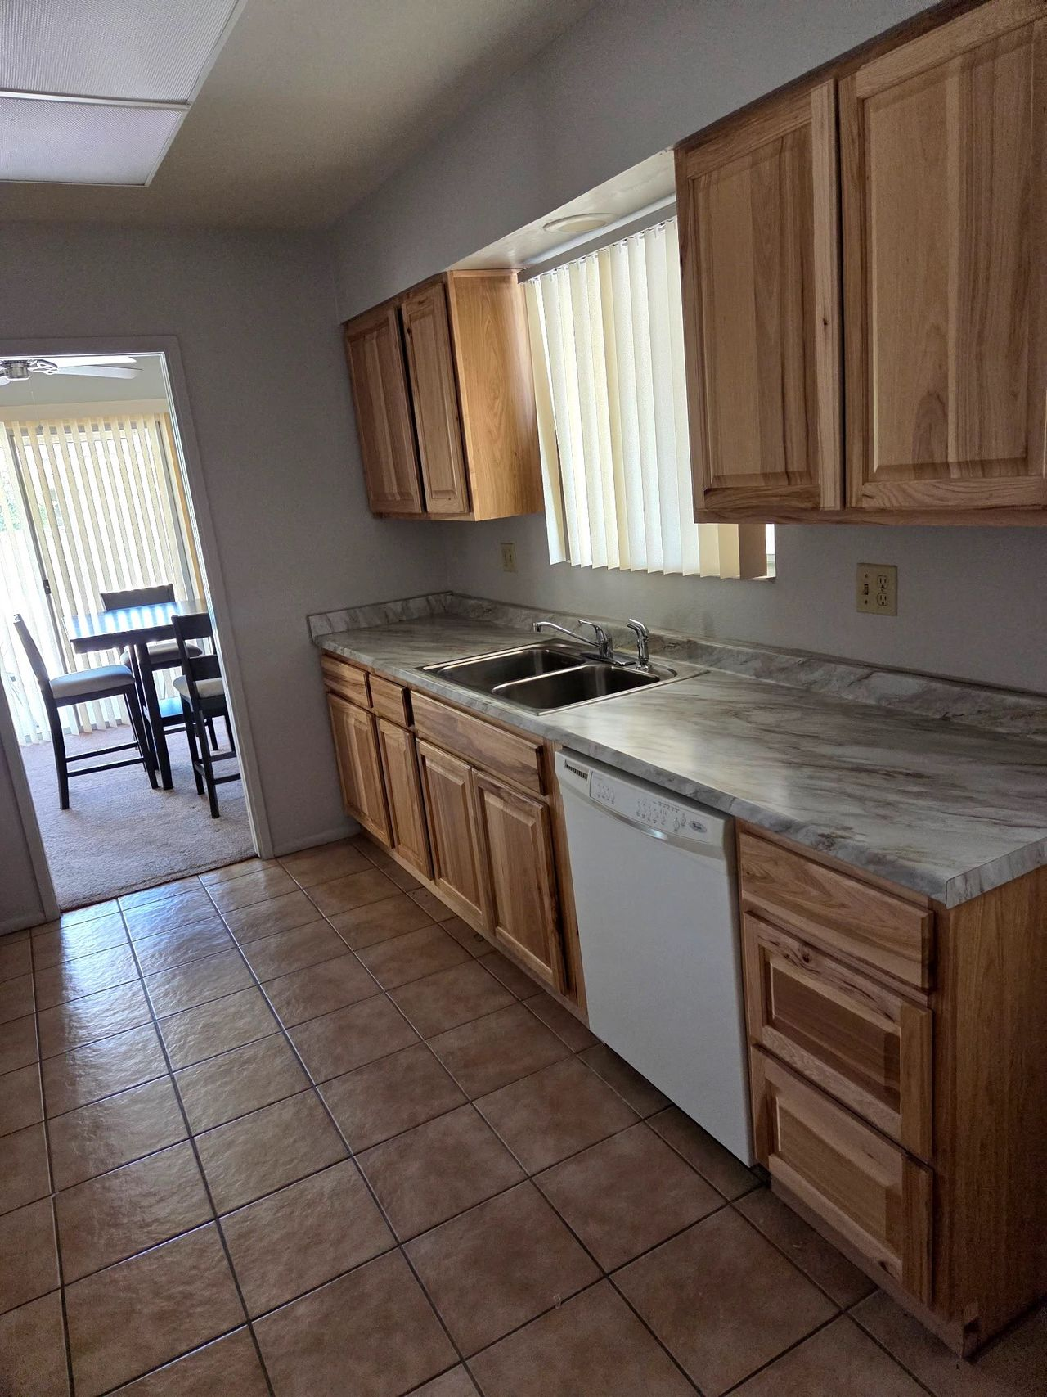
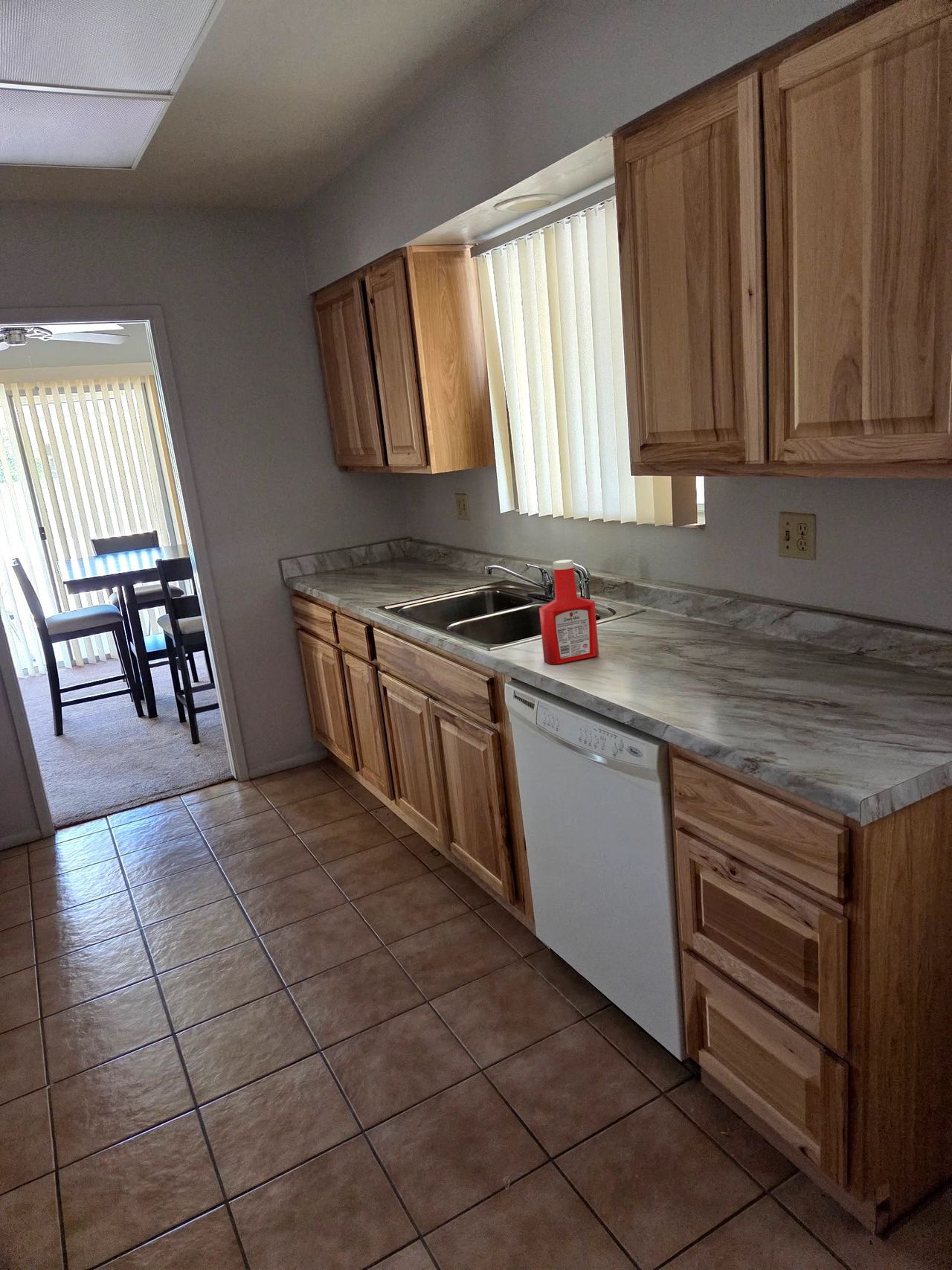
+ soap bottle (567, 610)
